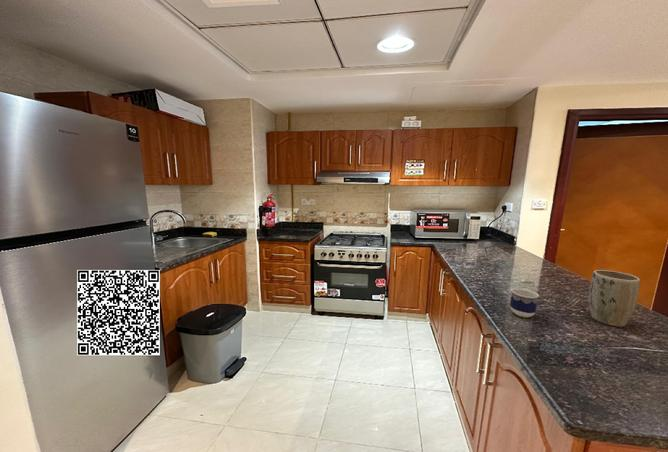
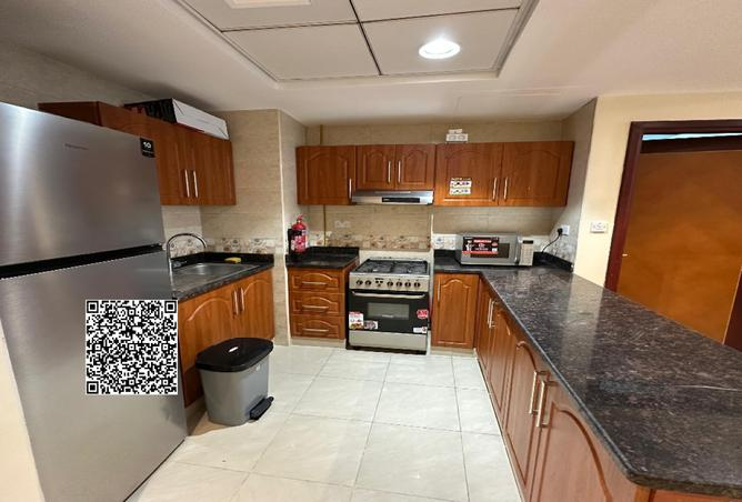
- cup (523, 302)
- plant pot (611, 298)
